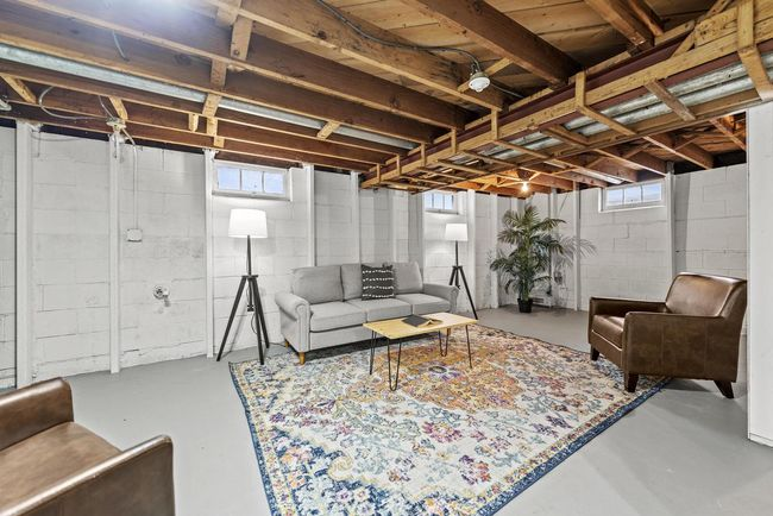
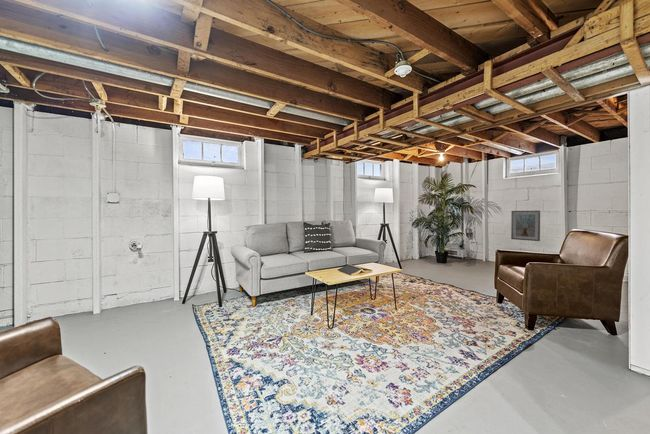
+ picture frame (525, 225)
